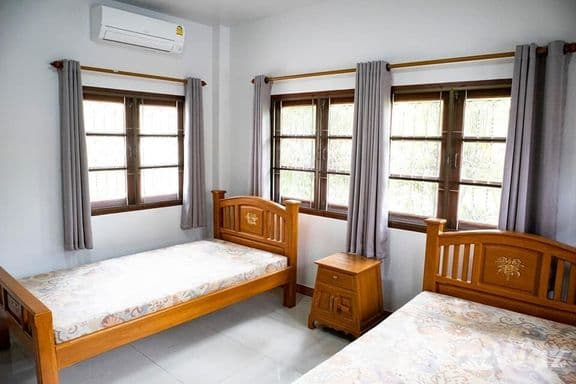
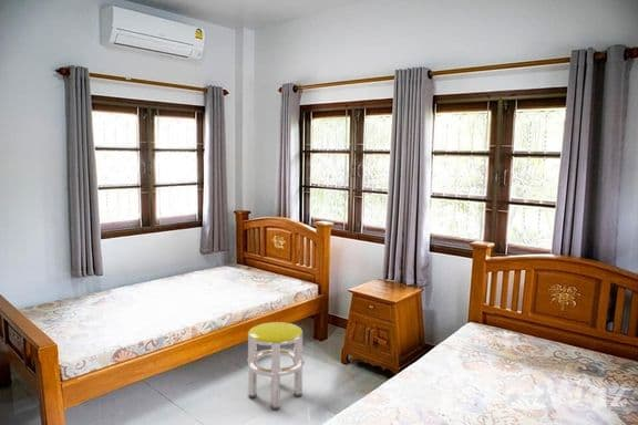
+ stool (275, 361)
